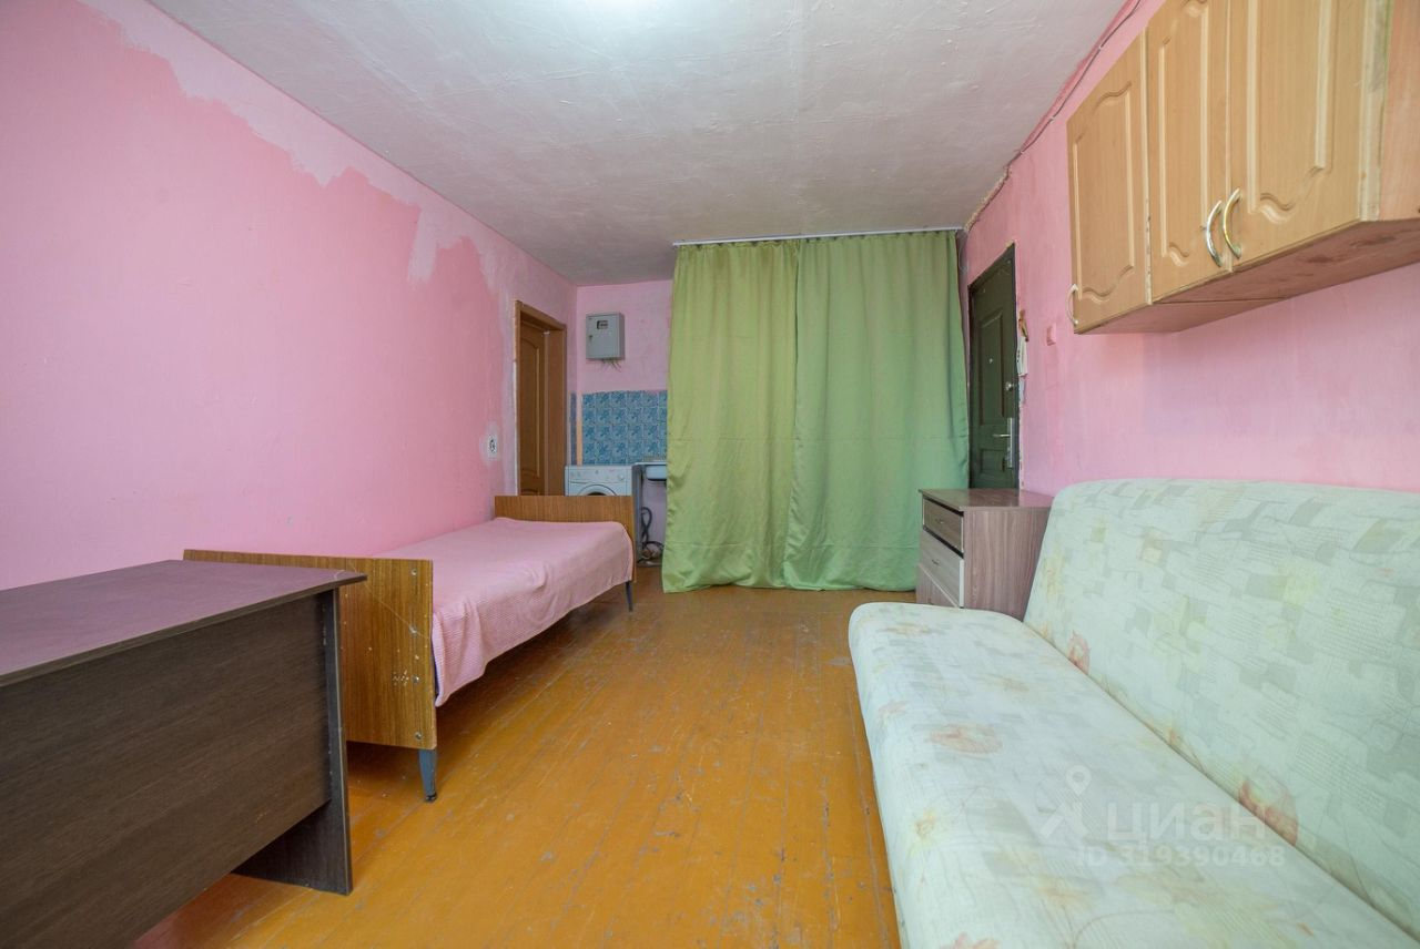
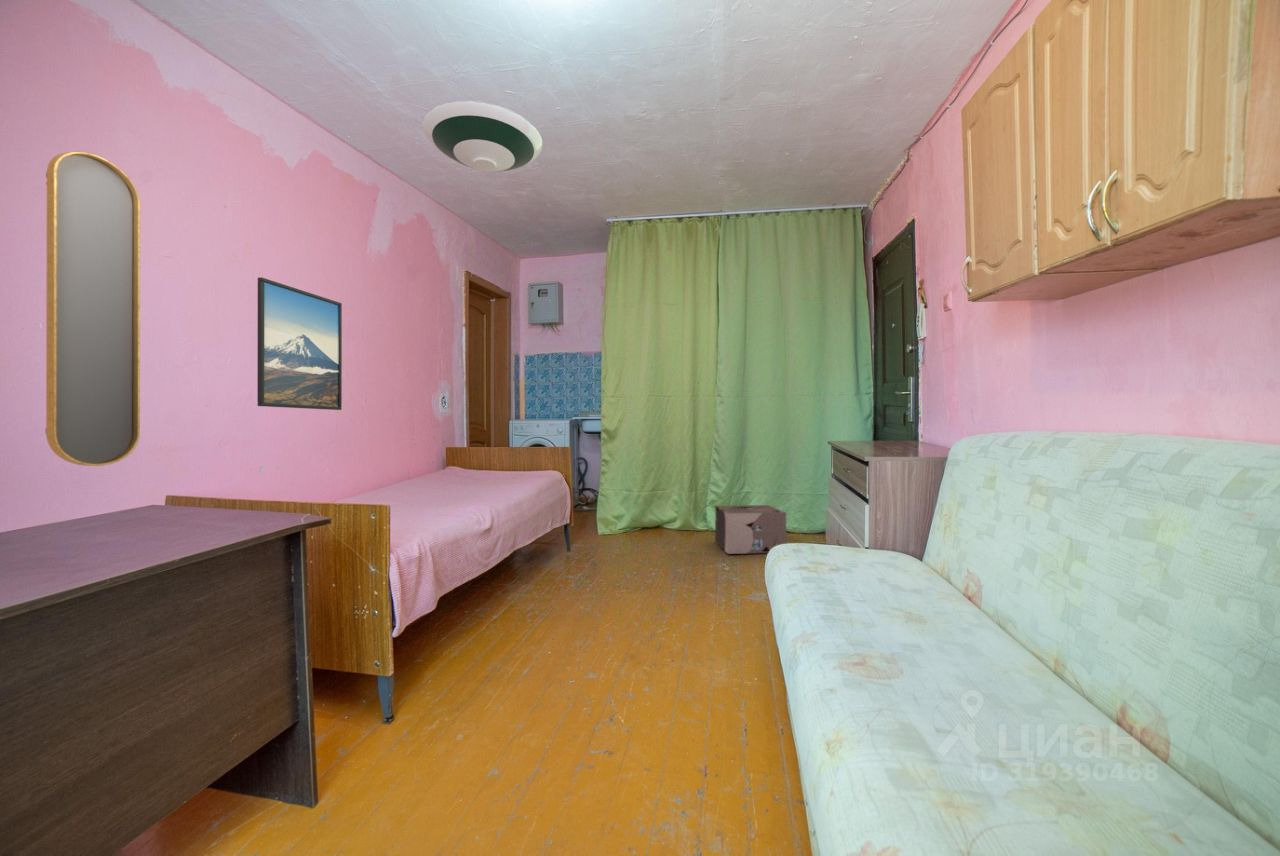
+ cardboard box (749, 528)
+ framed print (303, 349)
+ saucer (484, 151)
+ home mirror (96, 311)
